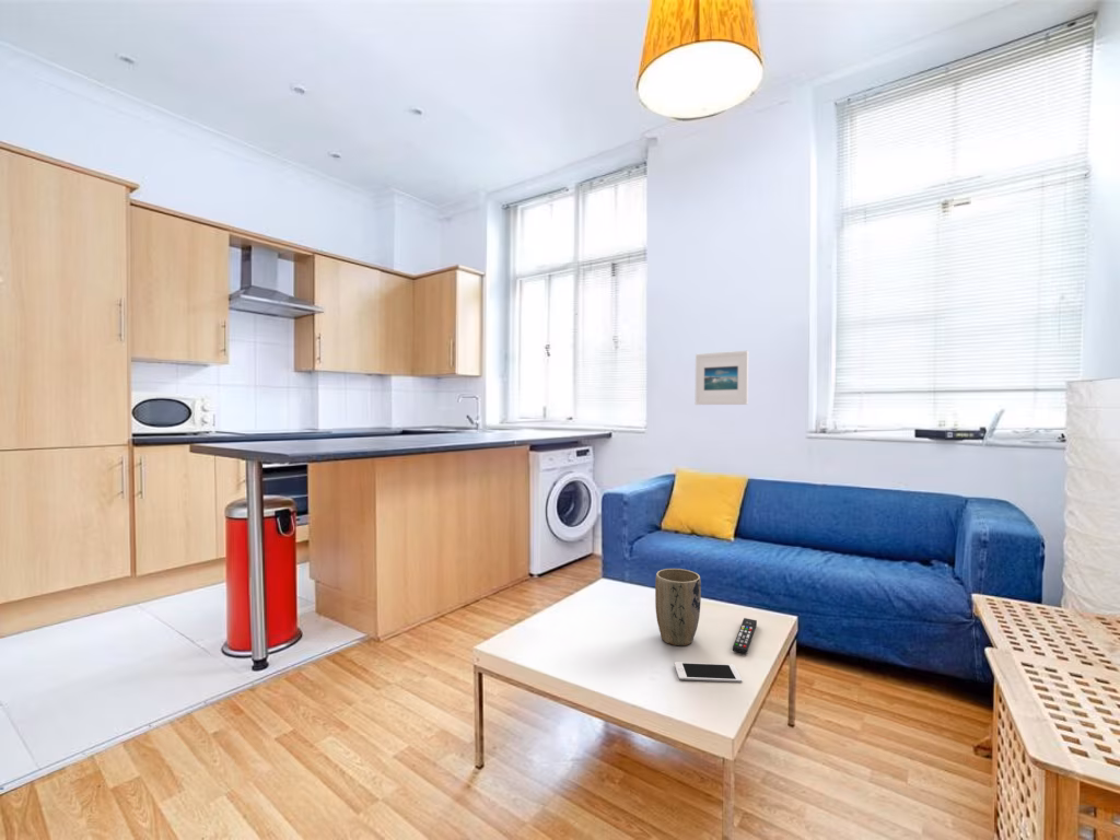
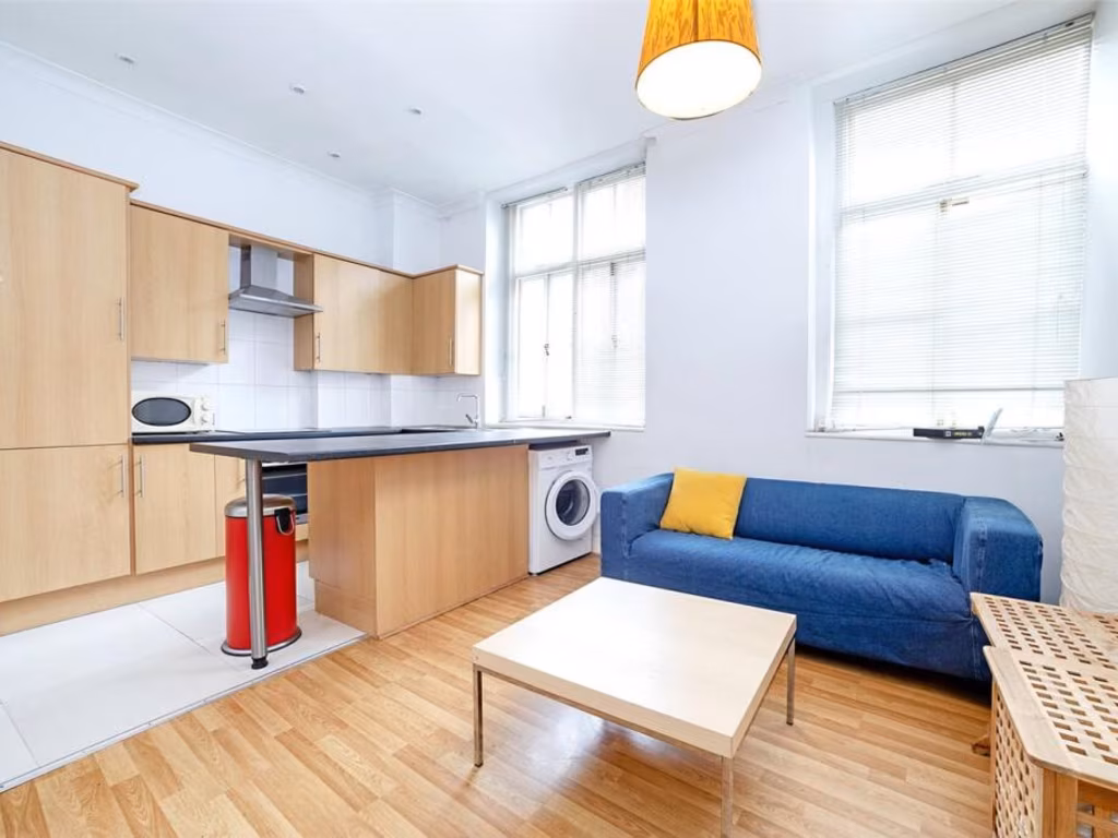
- plant pot (677, 606)
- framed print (721, 378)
- remote control (745, 634)
- cell phone (707, 672)
